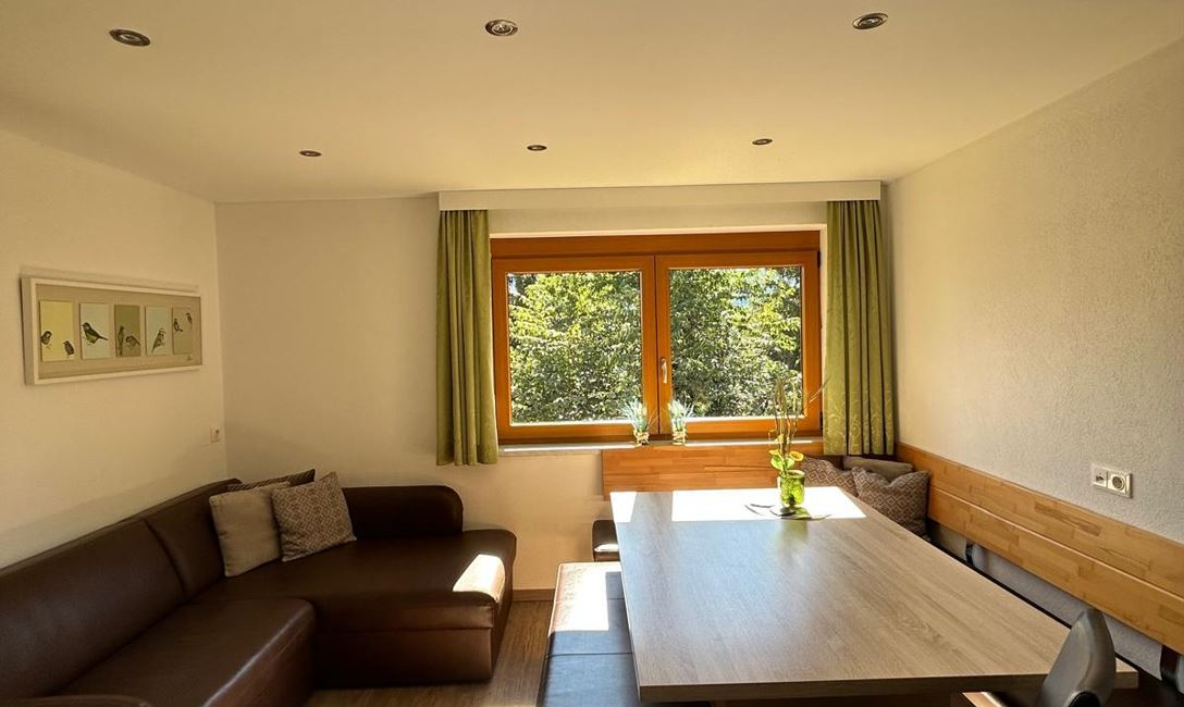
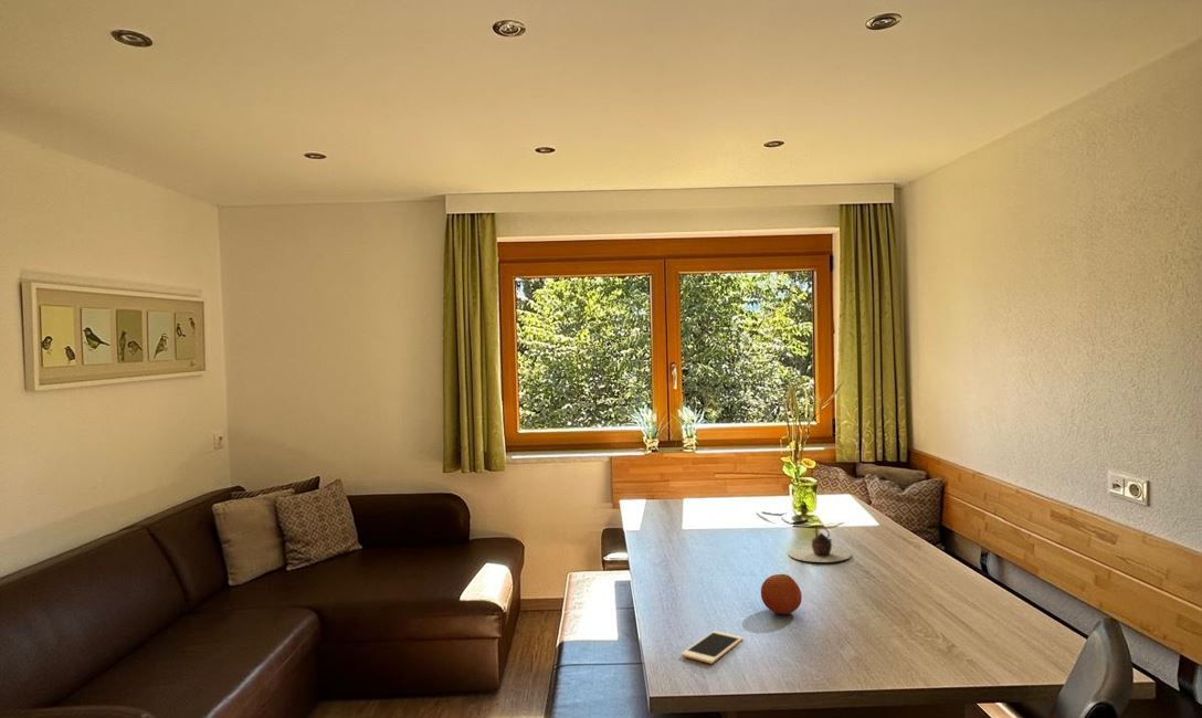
+ cell phone (713, 646)
+ fruit (780, 593)
+ teapot (819, 540)
